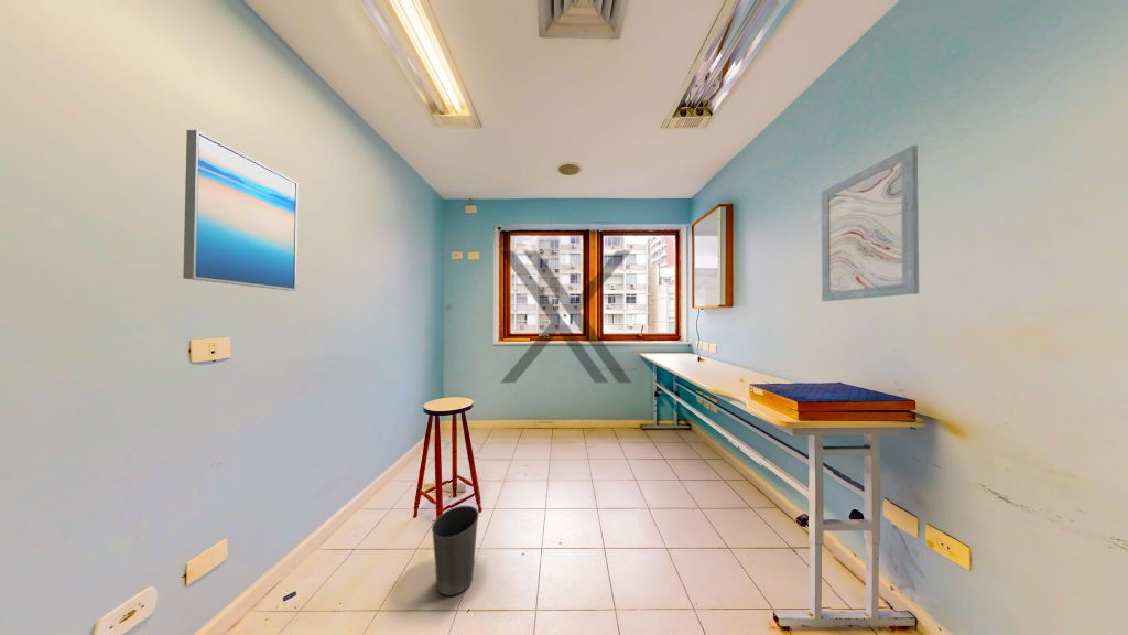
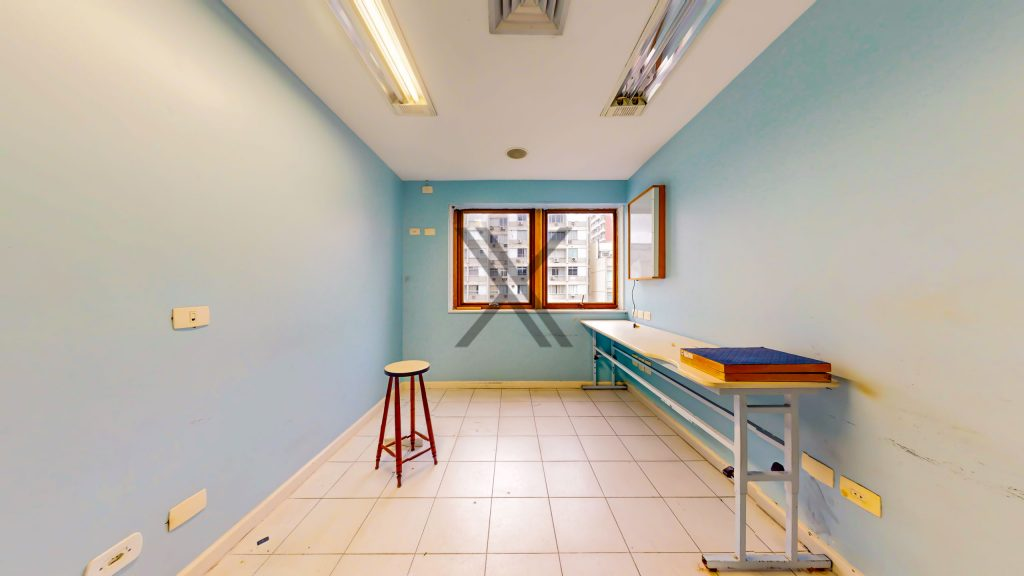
- waste basket (455, 550)
- wall art (863, 235)
- wall art (249, 223)
